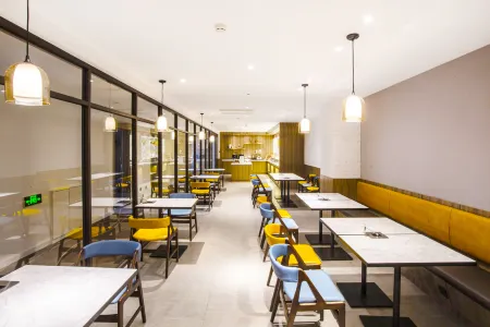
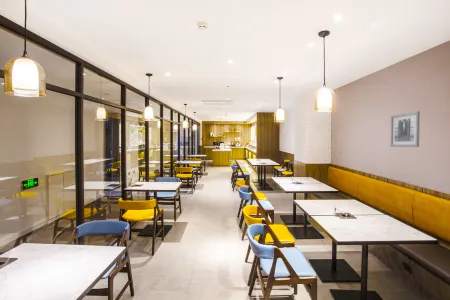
+ wall art (403, 130)
